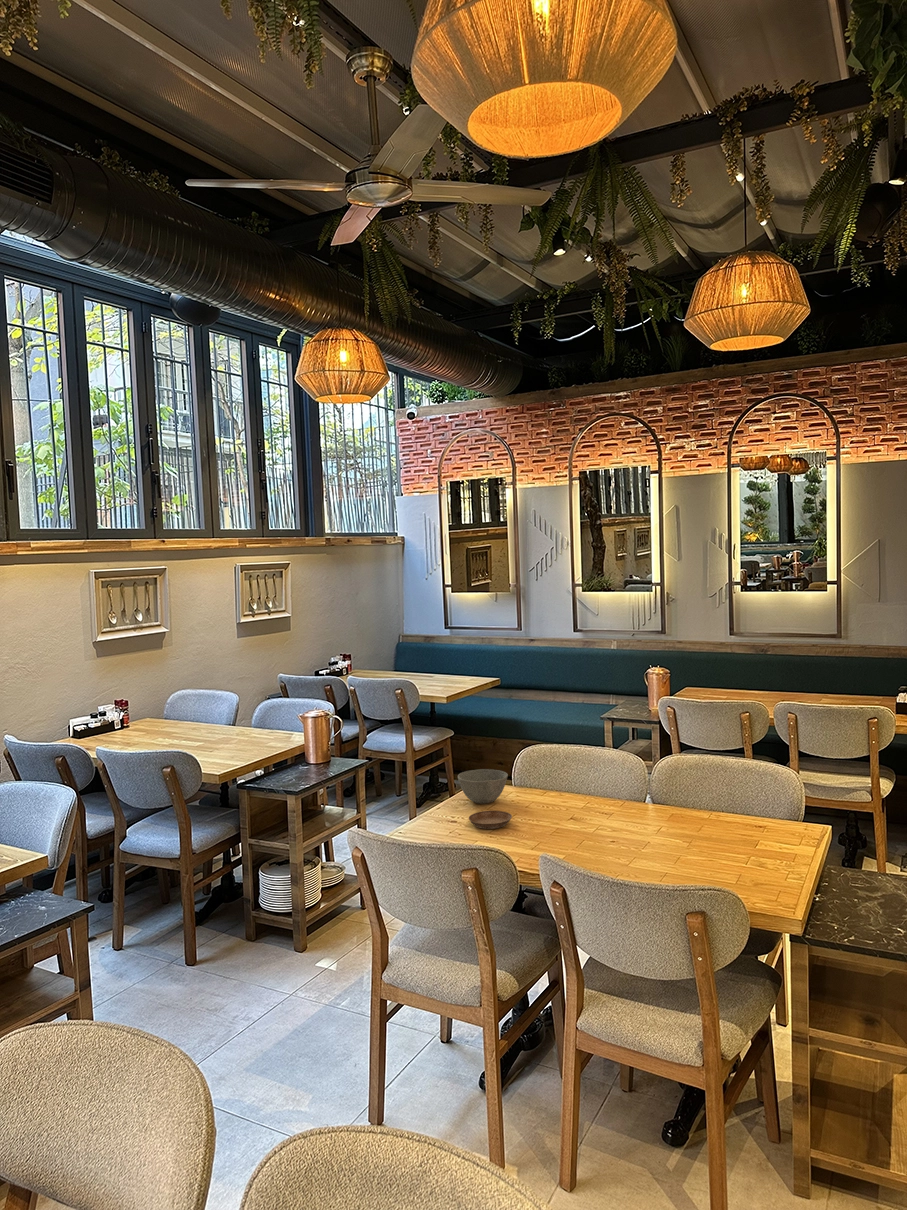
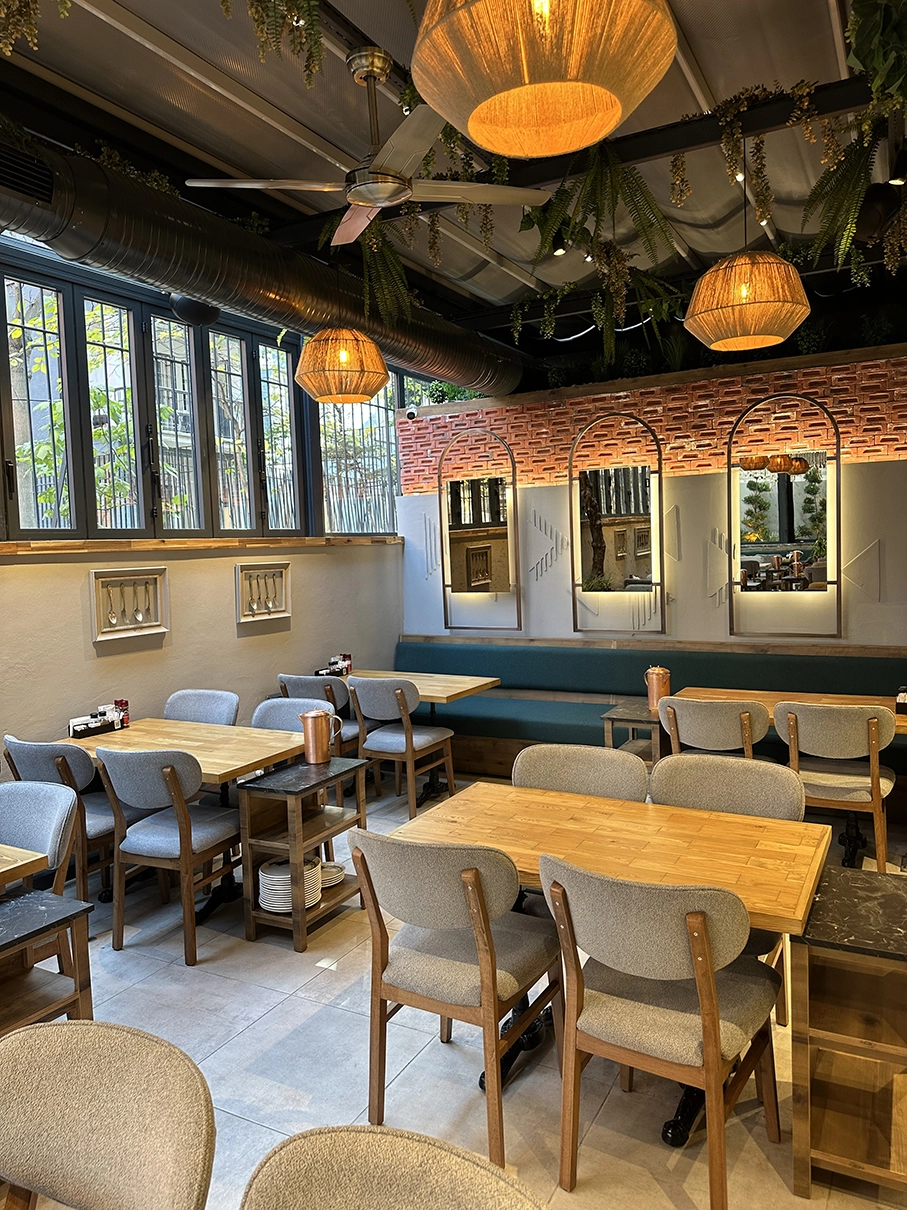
- saucer (490, 820)
- bowl (482, 788)
